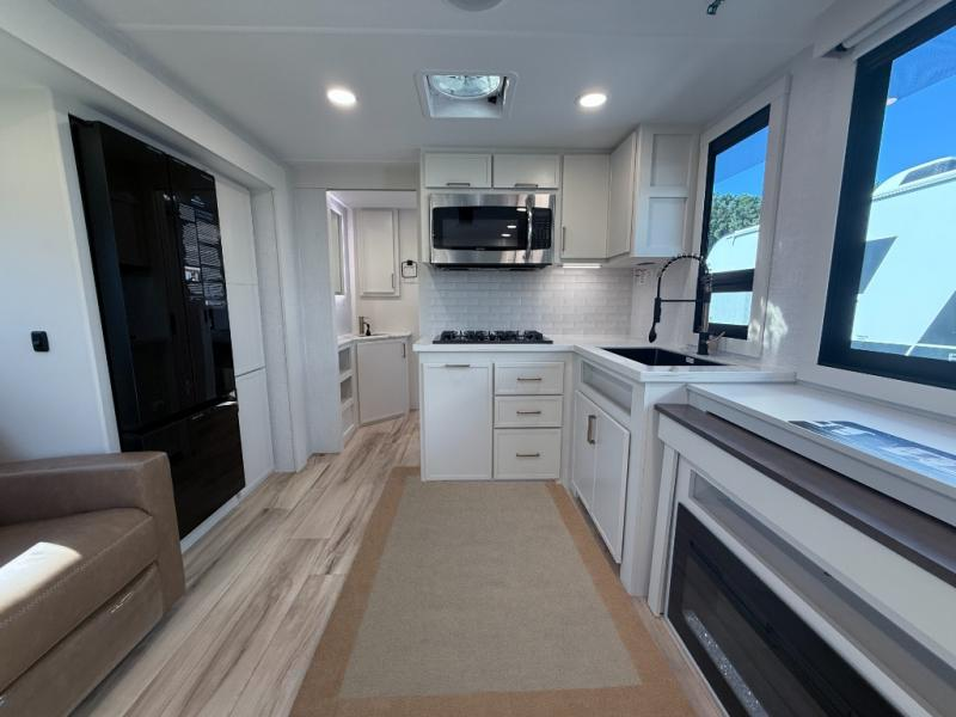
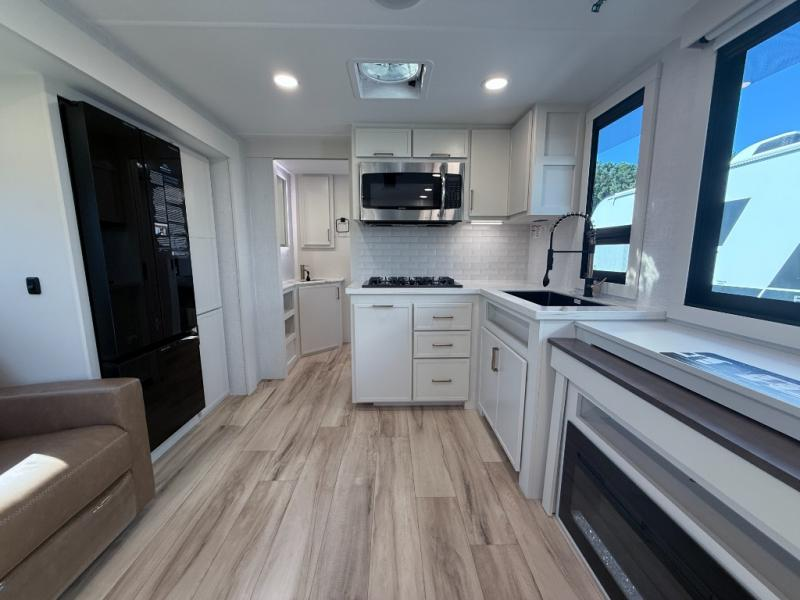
- rug (478, 540)
